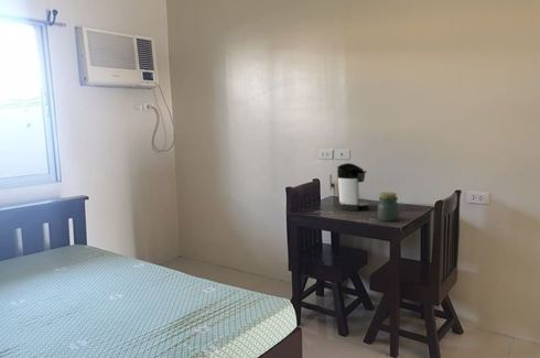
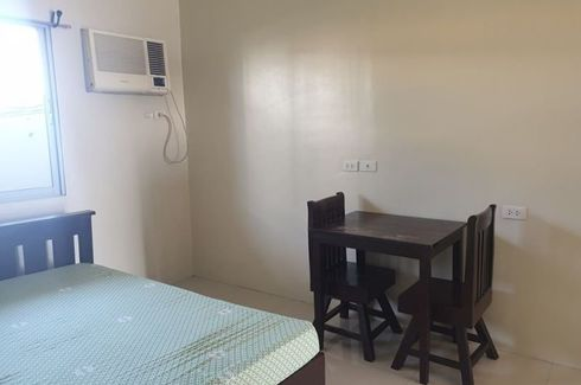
- coffee maker (350, 186)
- jar (388, 206)
